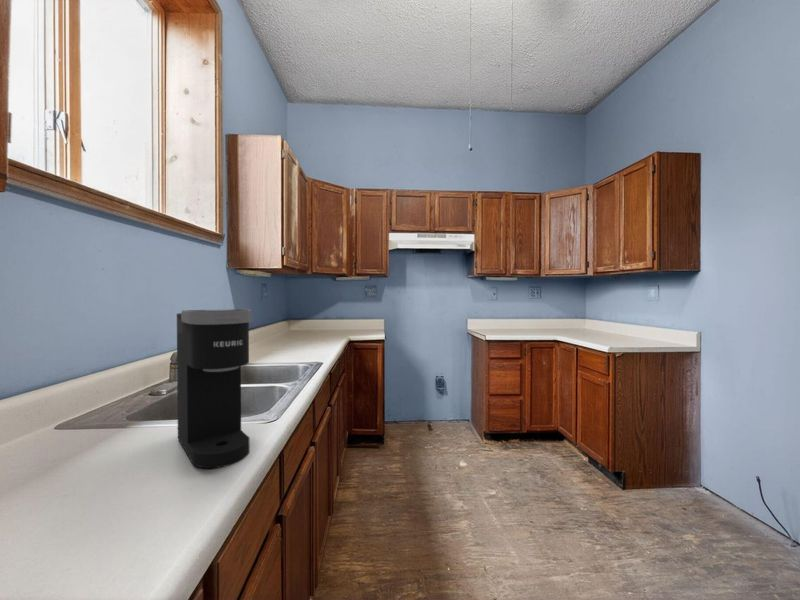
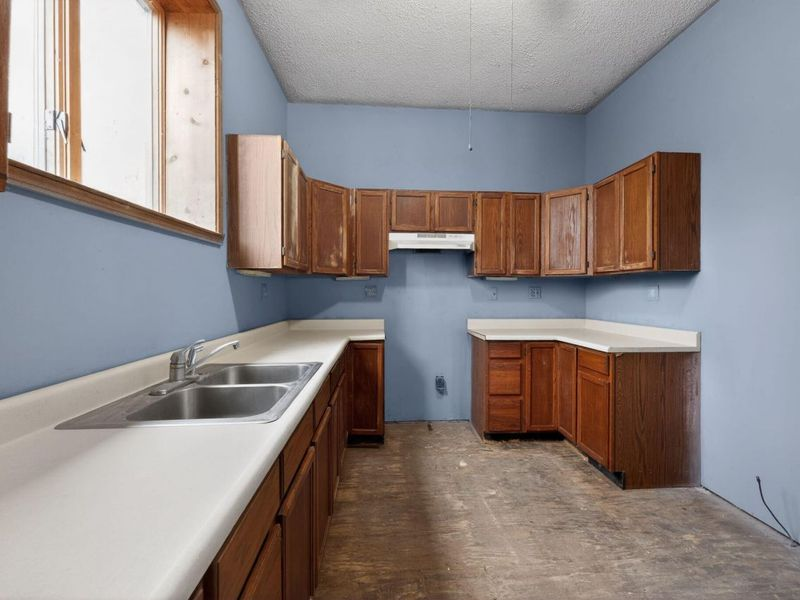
- coffee maker (211, 377)
